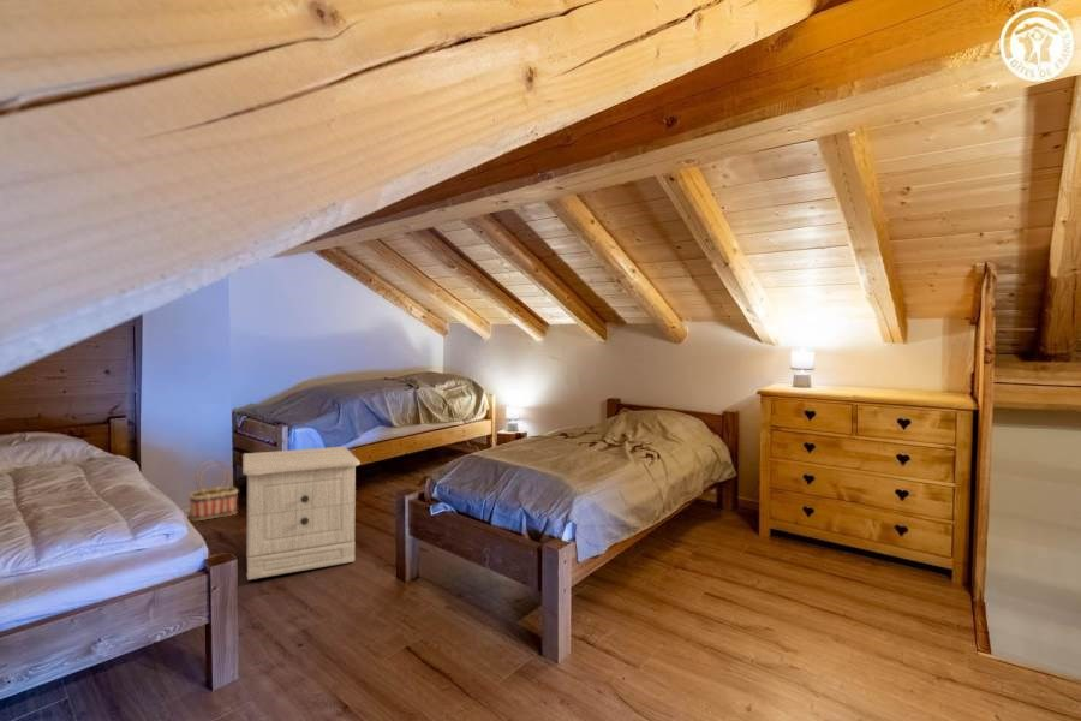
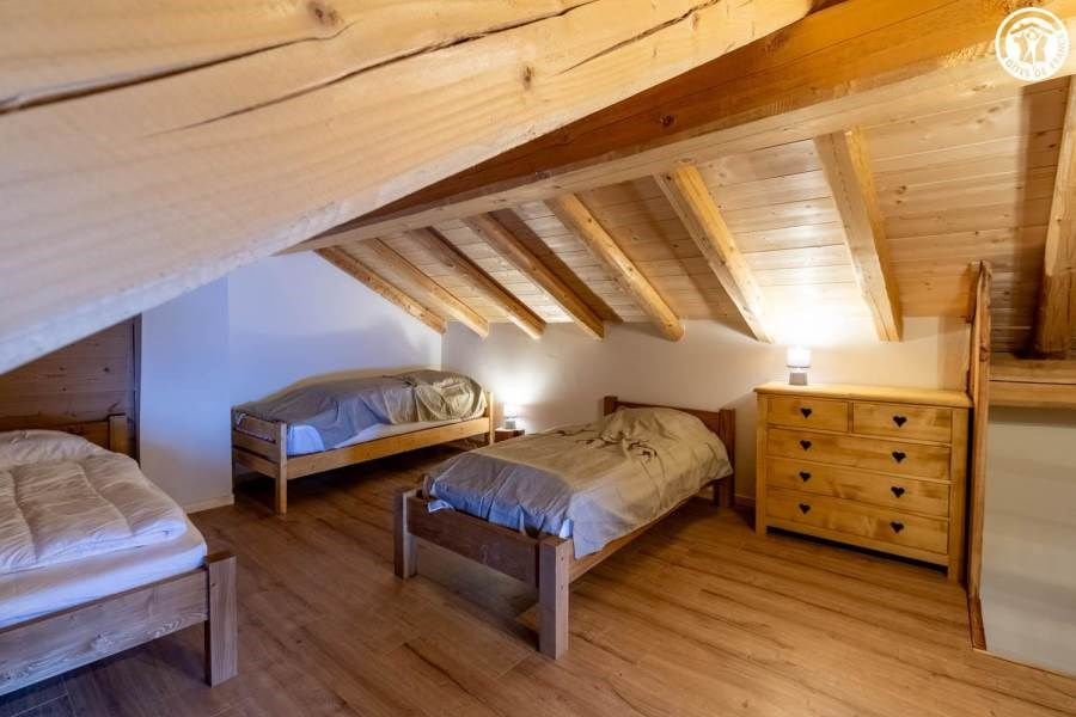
- nightstand (299, 507)
- basket (213, 488)
